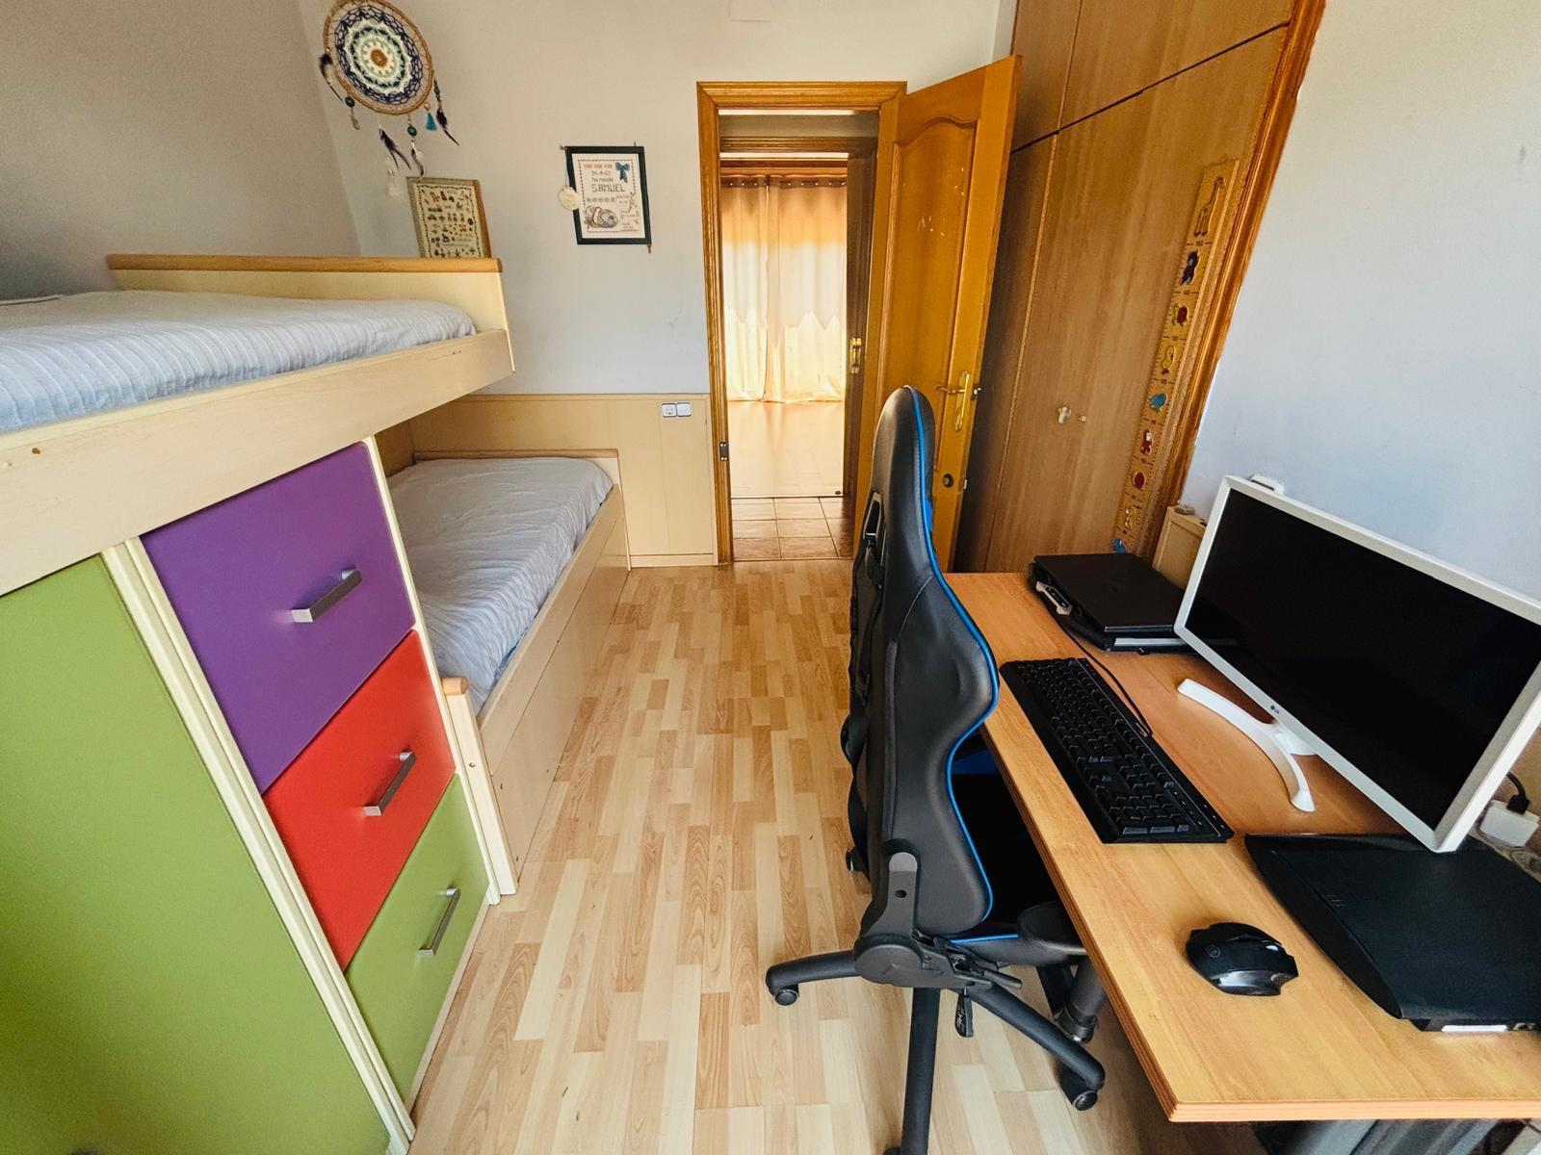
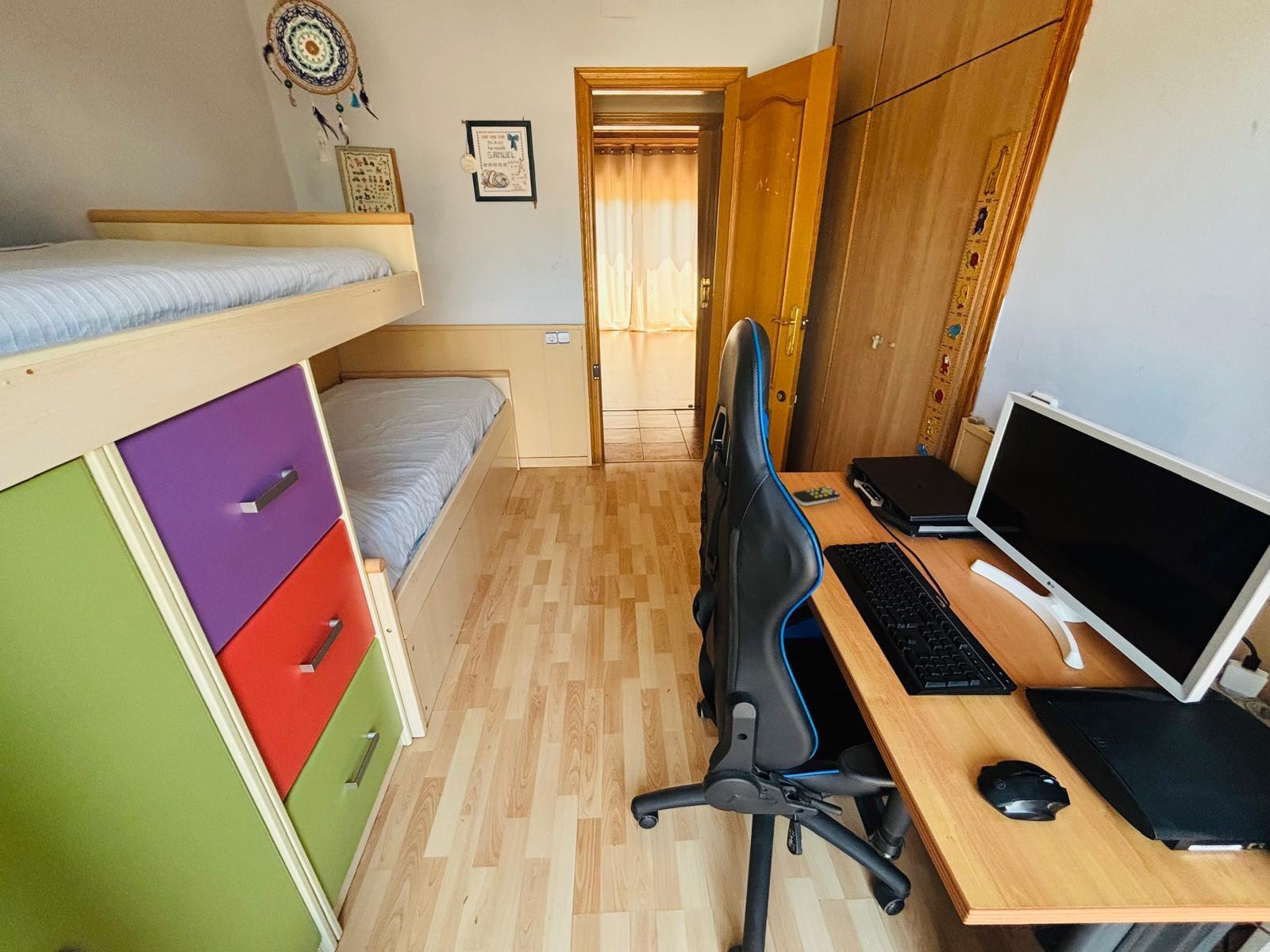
+ remote control (816, 496)
